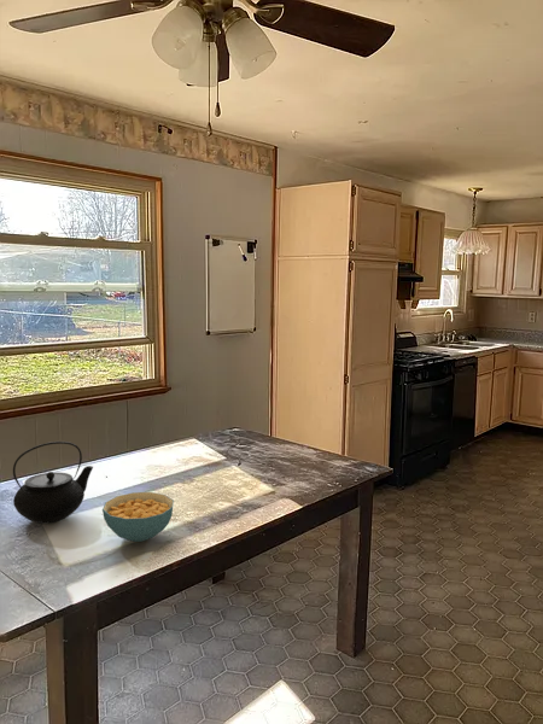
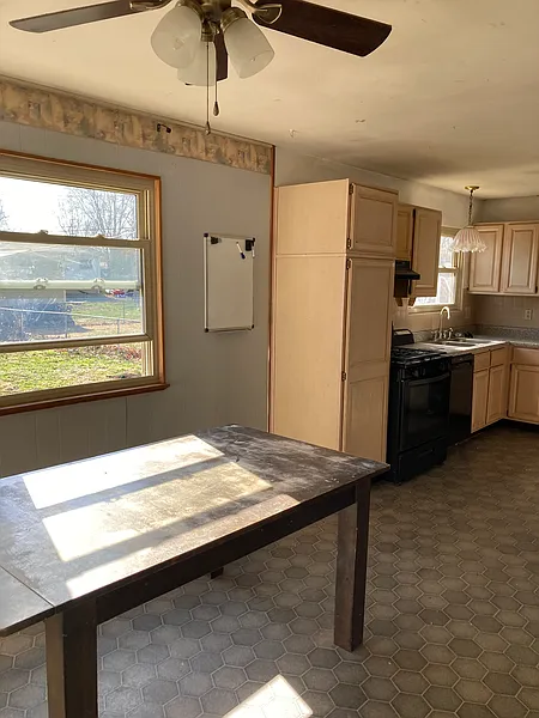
- teapot (54, 479)
- cereal bowl (139, 520)
